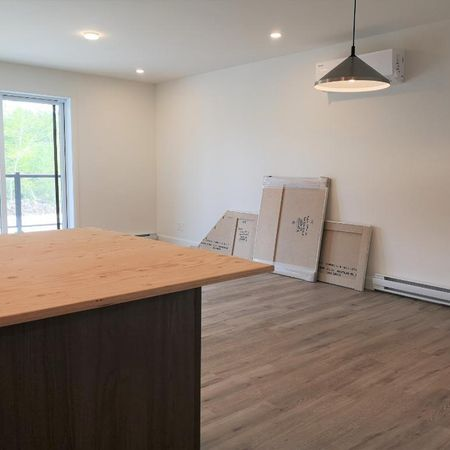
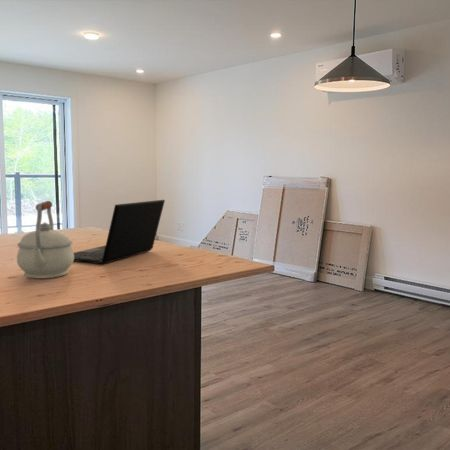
+ kettle (44, 239)
+ laptop (113, 228)
